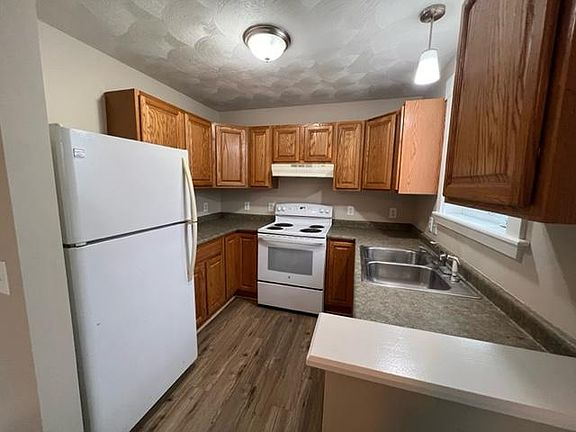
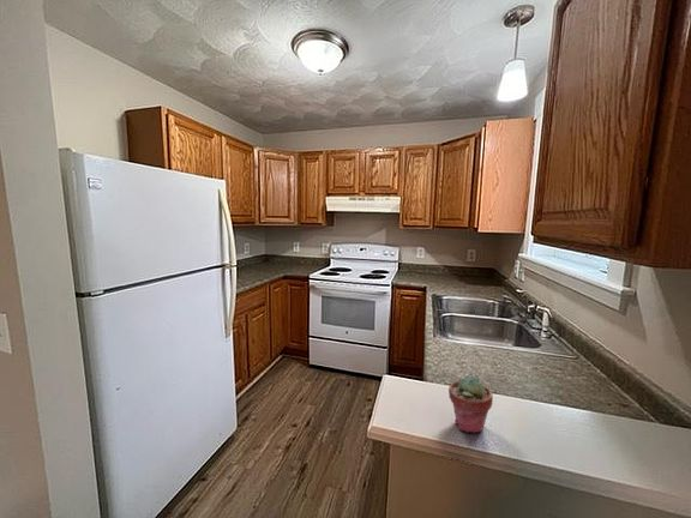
+ potted succulent (469, 399)
